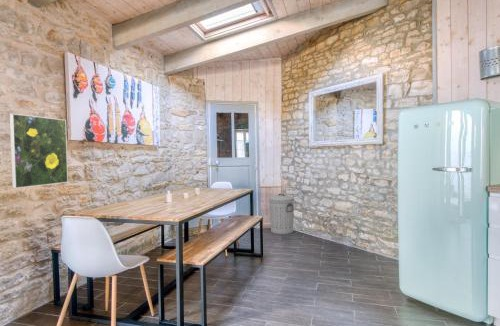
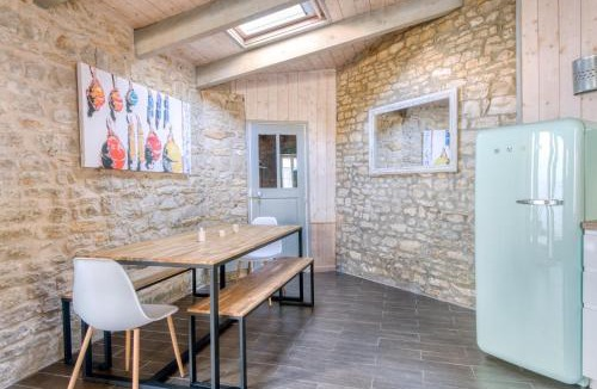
- trash can (281, 212)
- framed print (41, 151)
